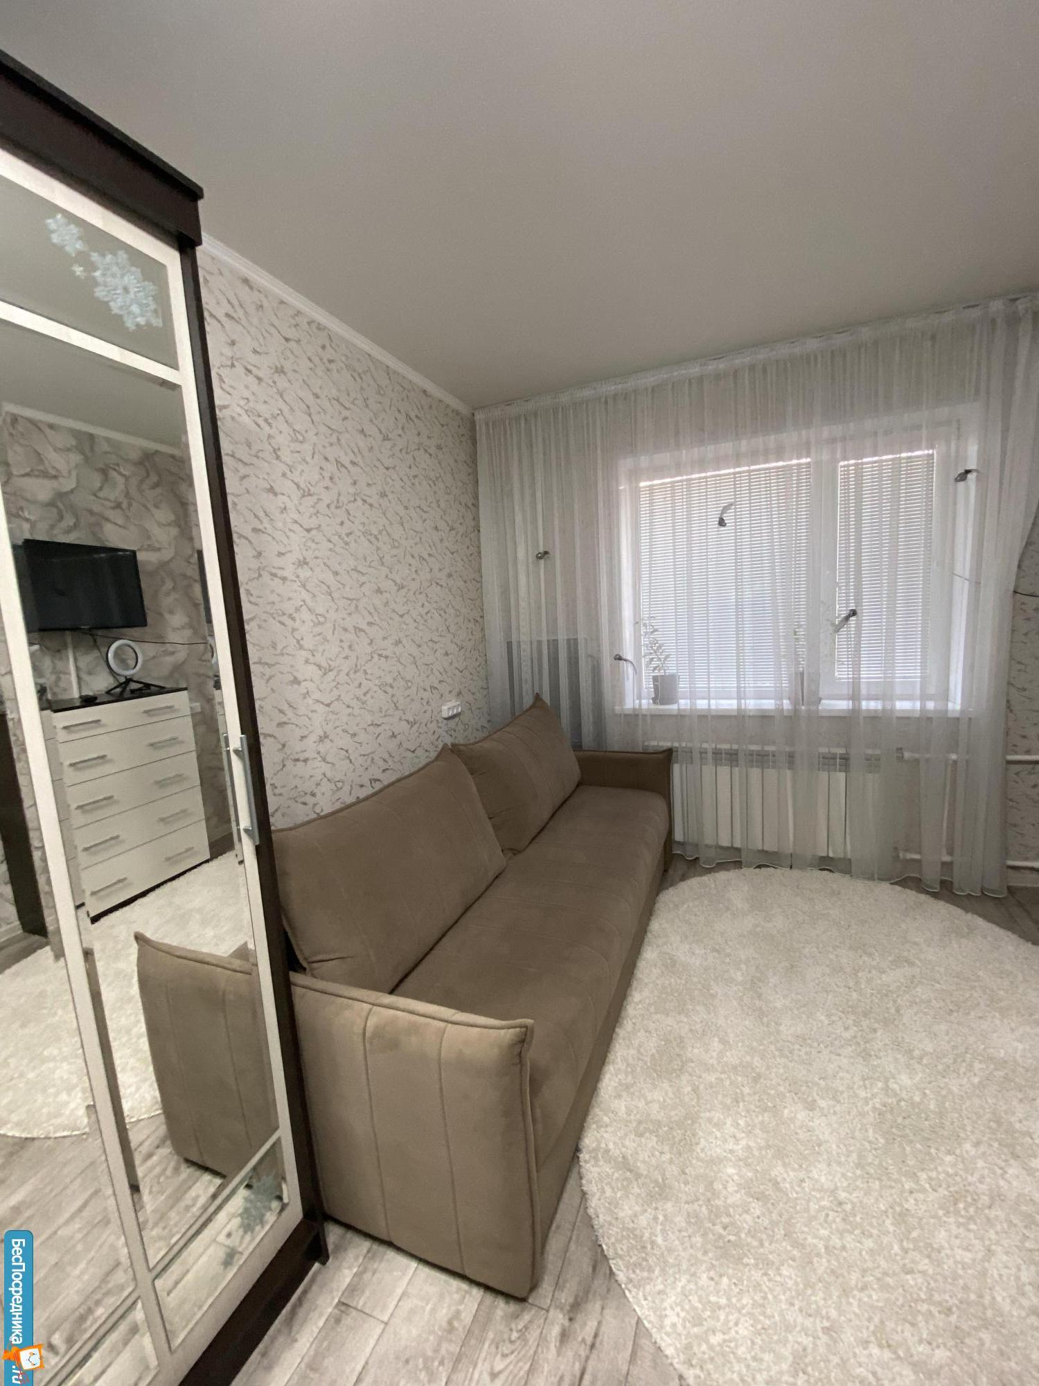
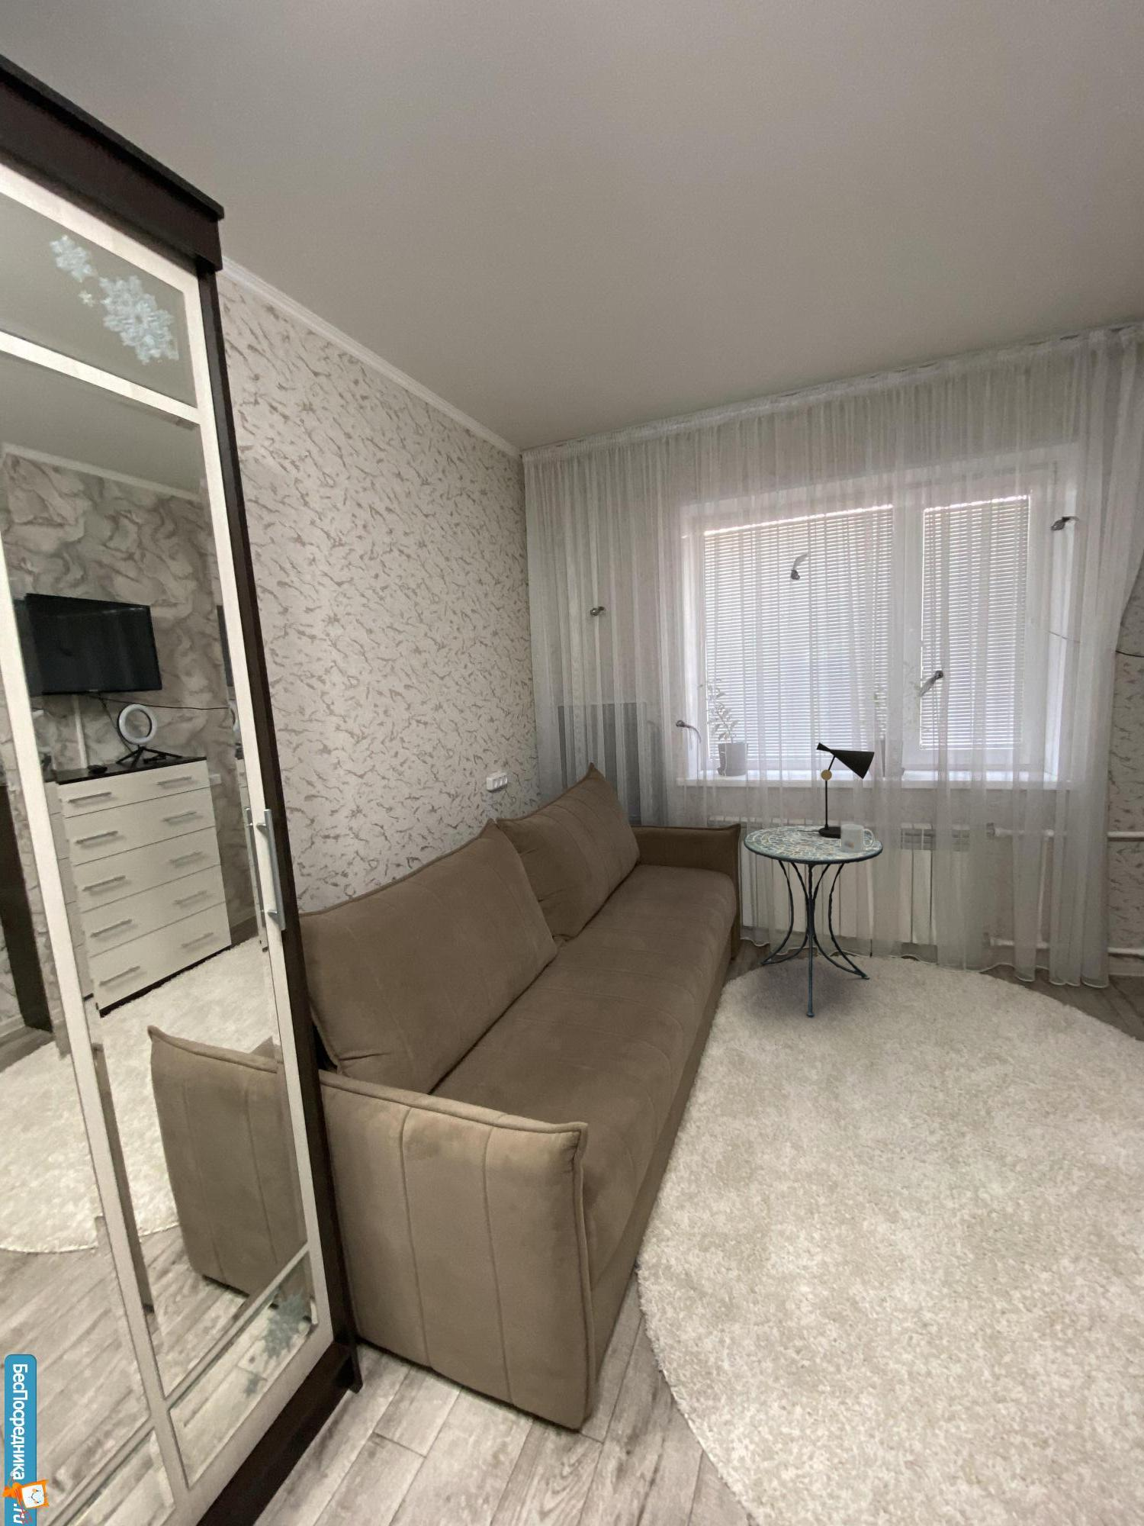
+ side table (811, 912)
+ table lamp (827, 787)
+ mug (857, 836)
